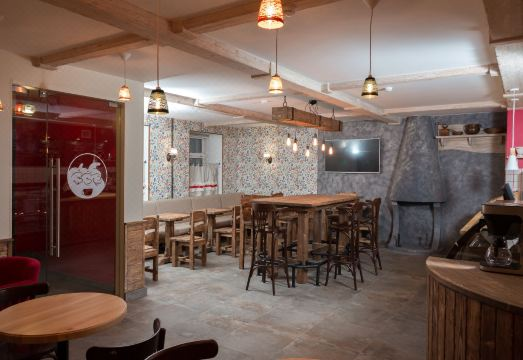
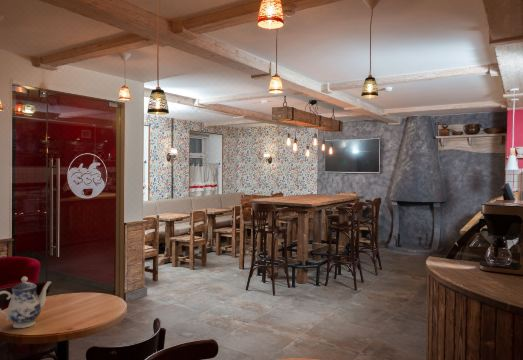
+ teapot (24, 300)
